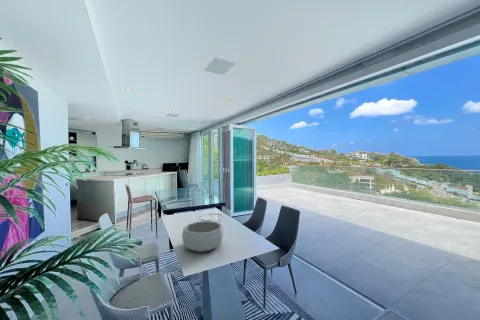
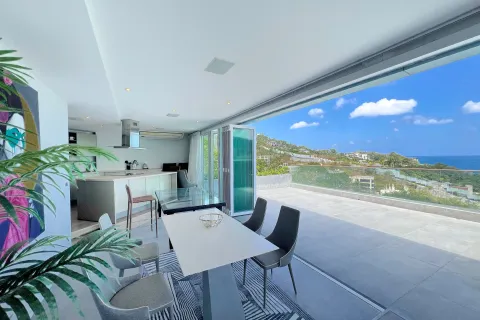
- decorative bowl (203, 236)
